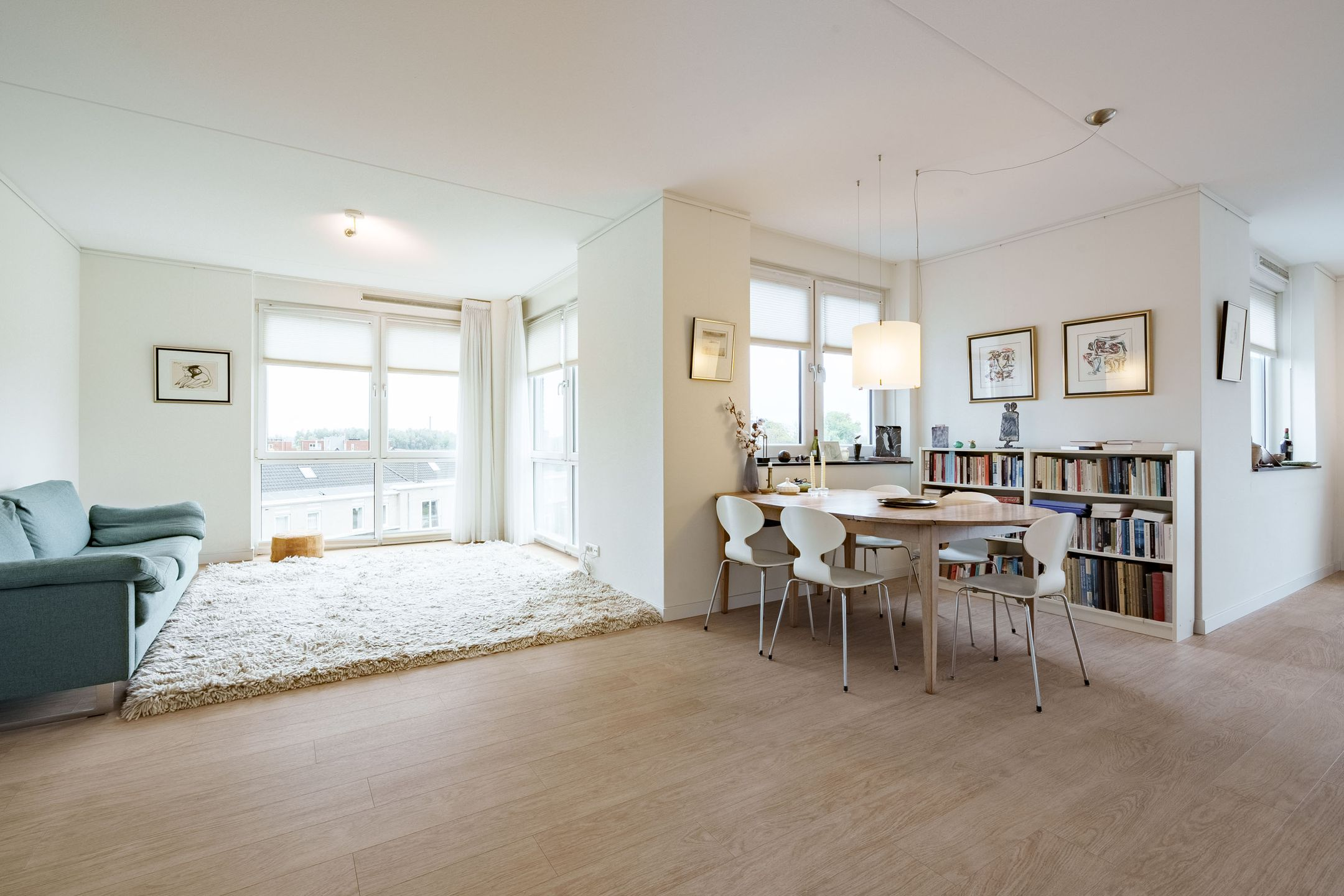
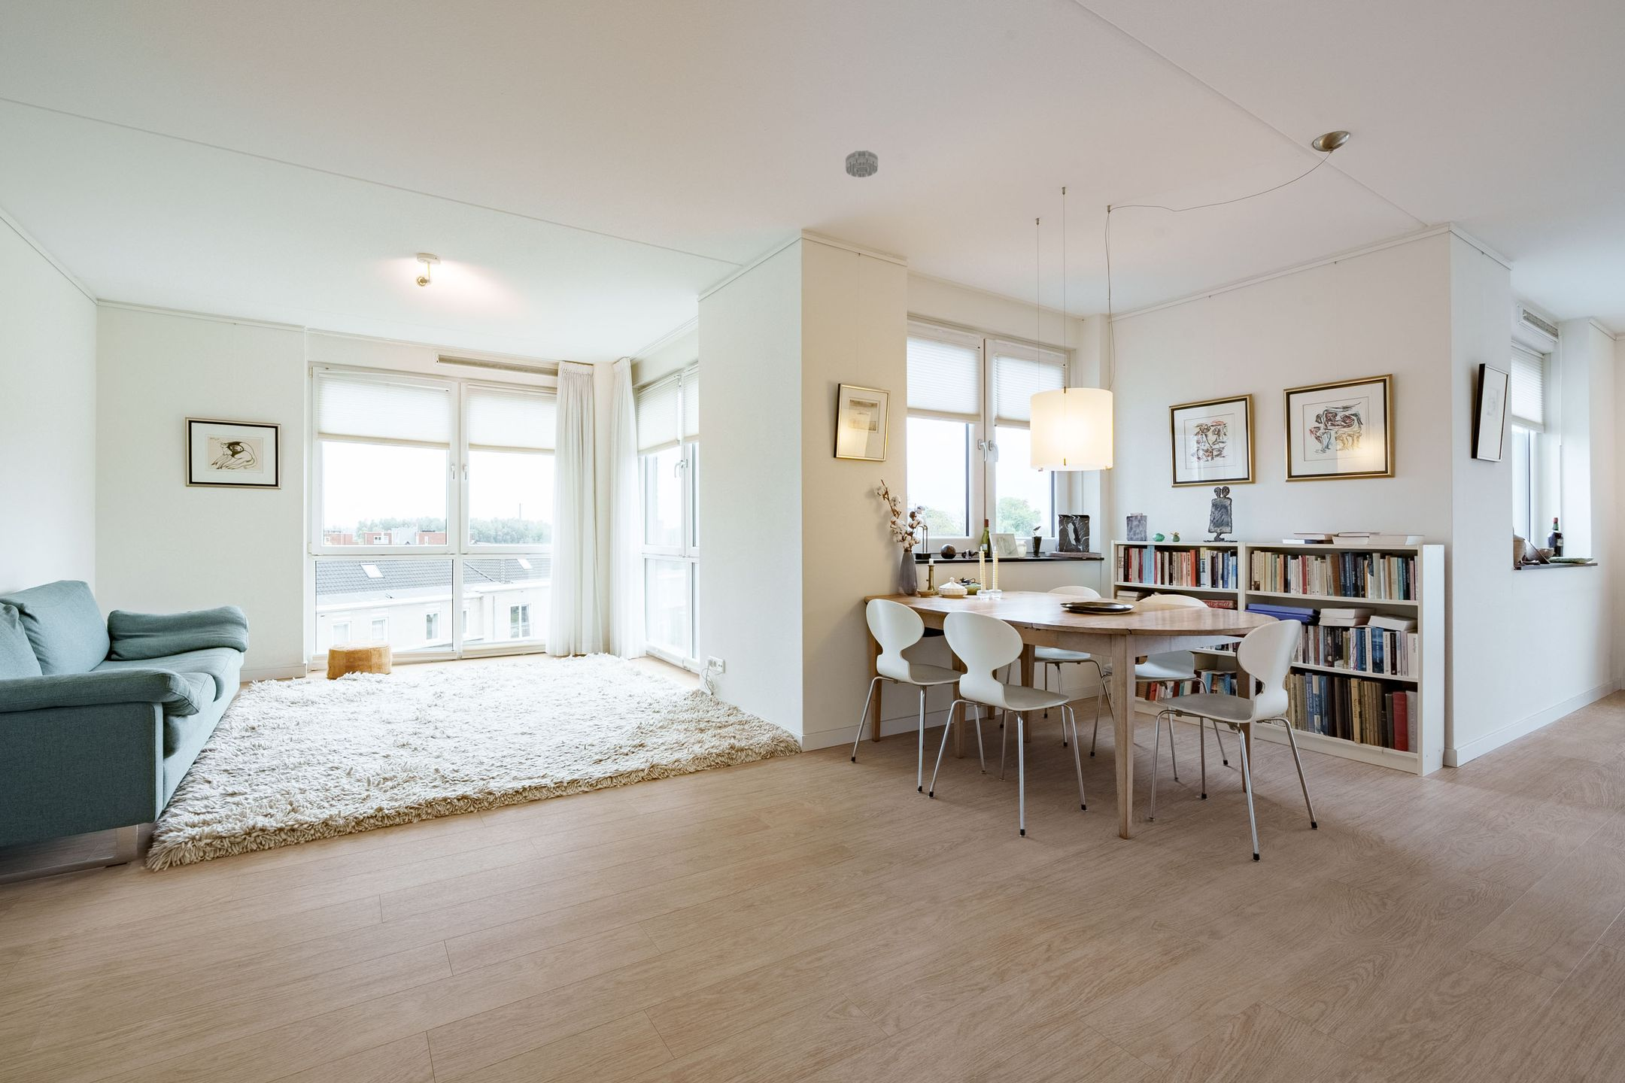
+ smoke detector (861, 163)
